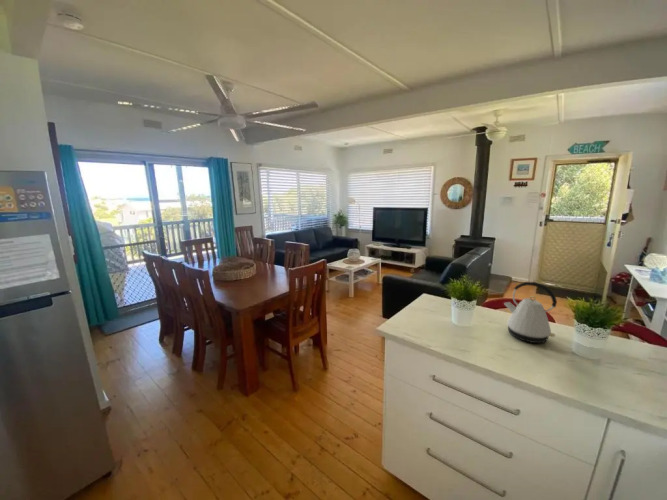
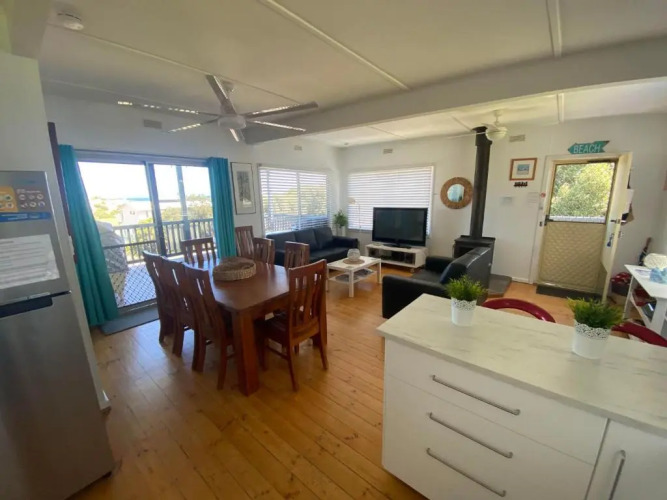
- kettle (529, 309)
